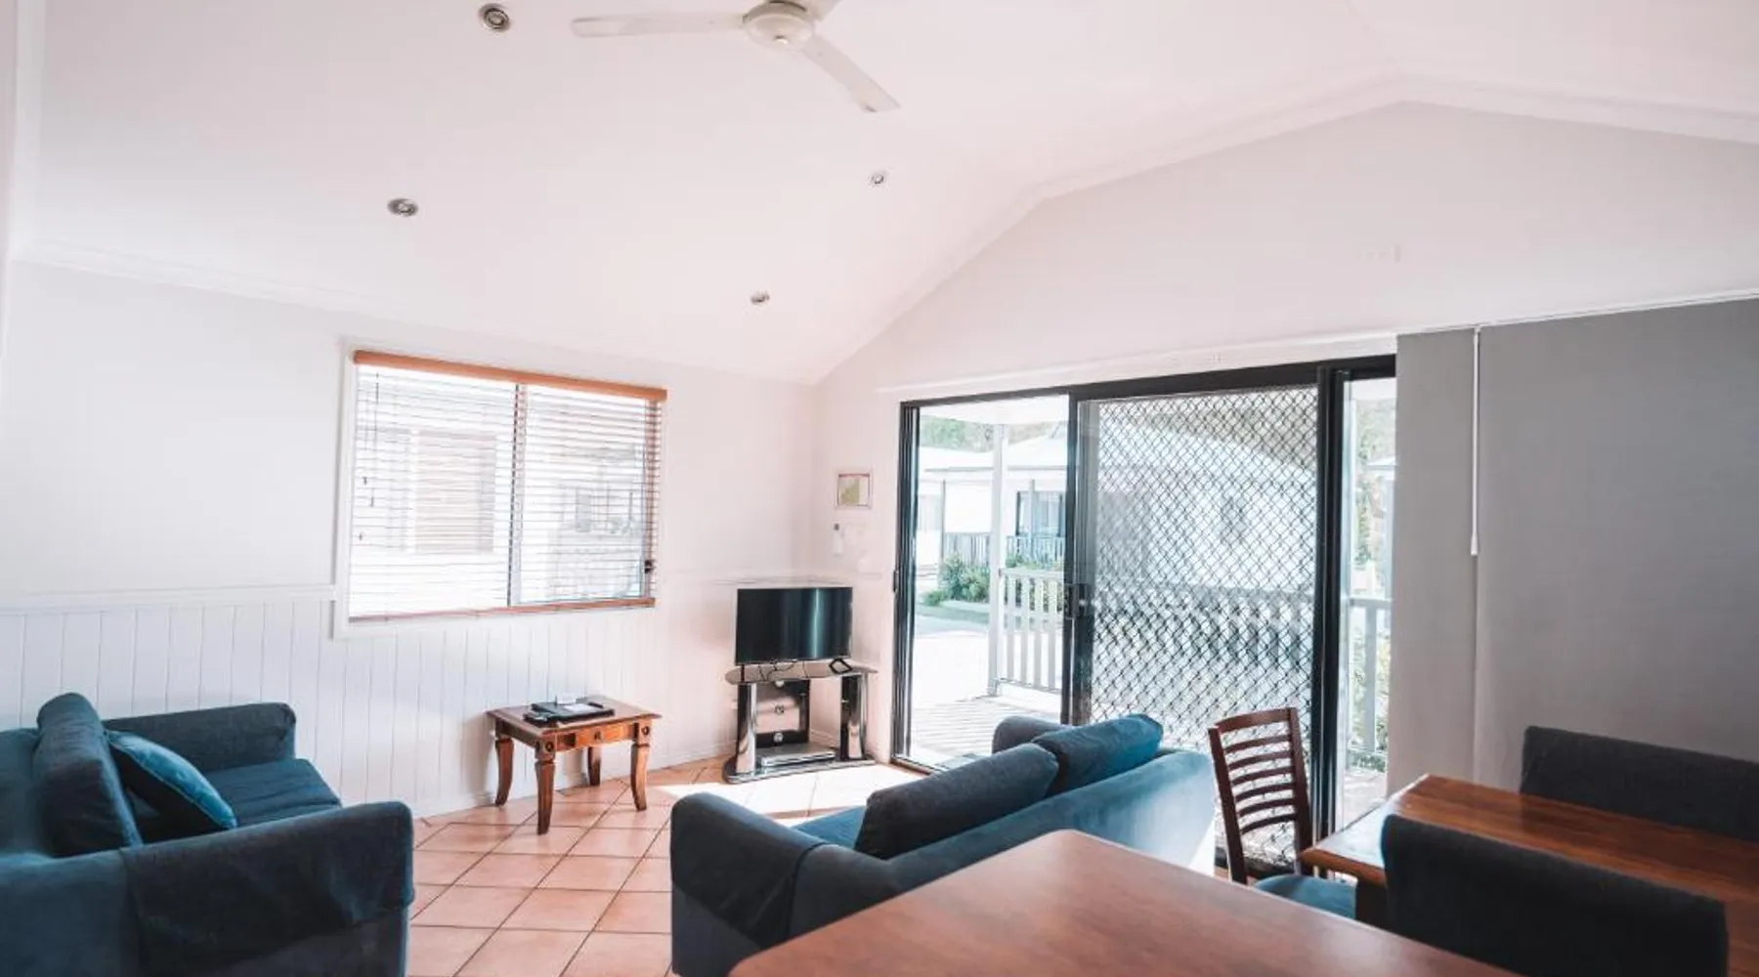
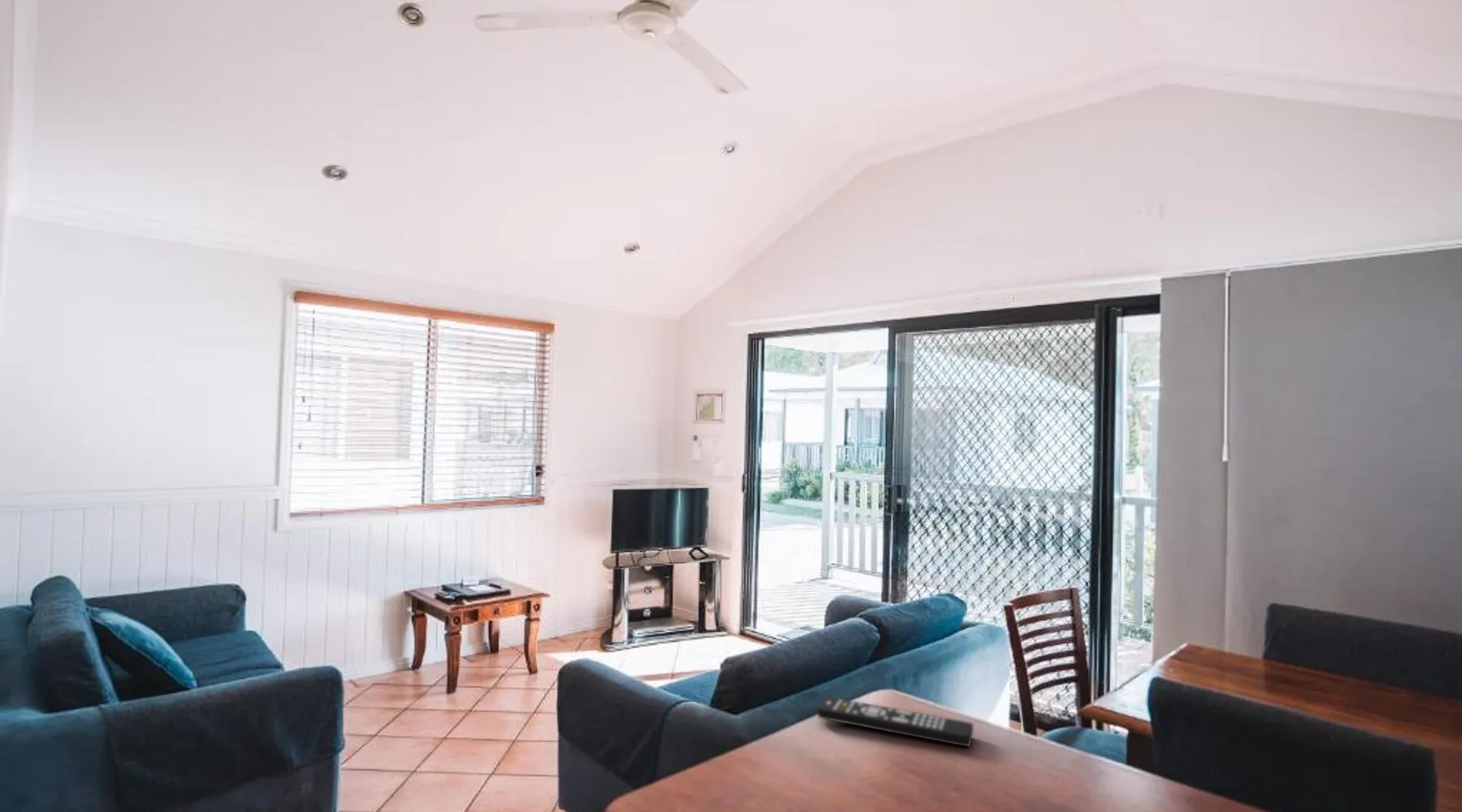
+ remote control (893, 721)
